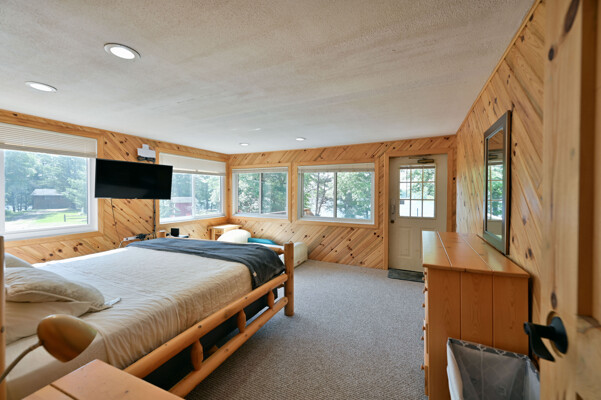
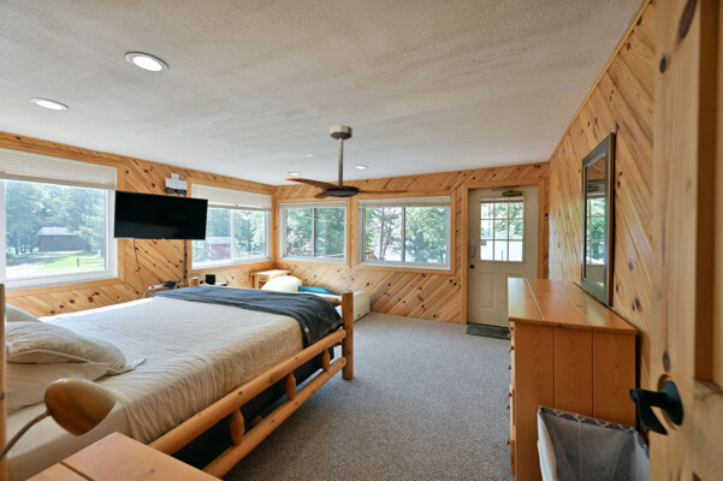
+ ceiling fan (342, 164)
